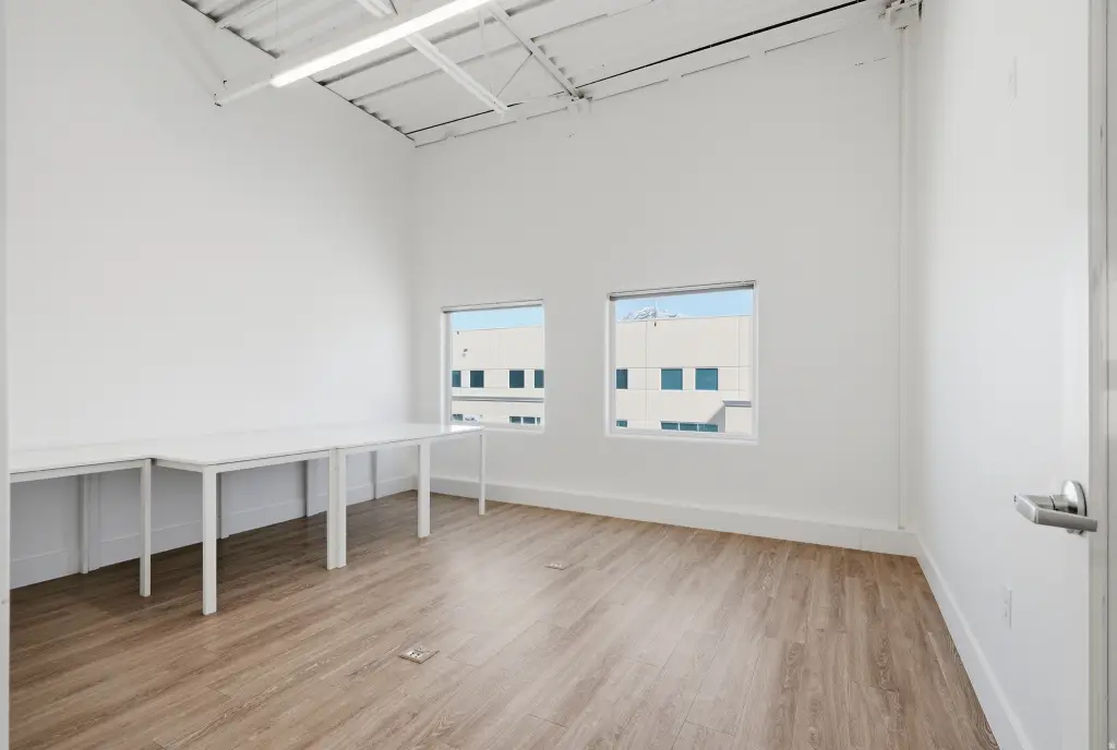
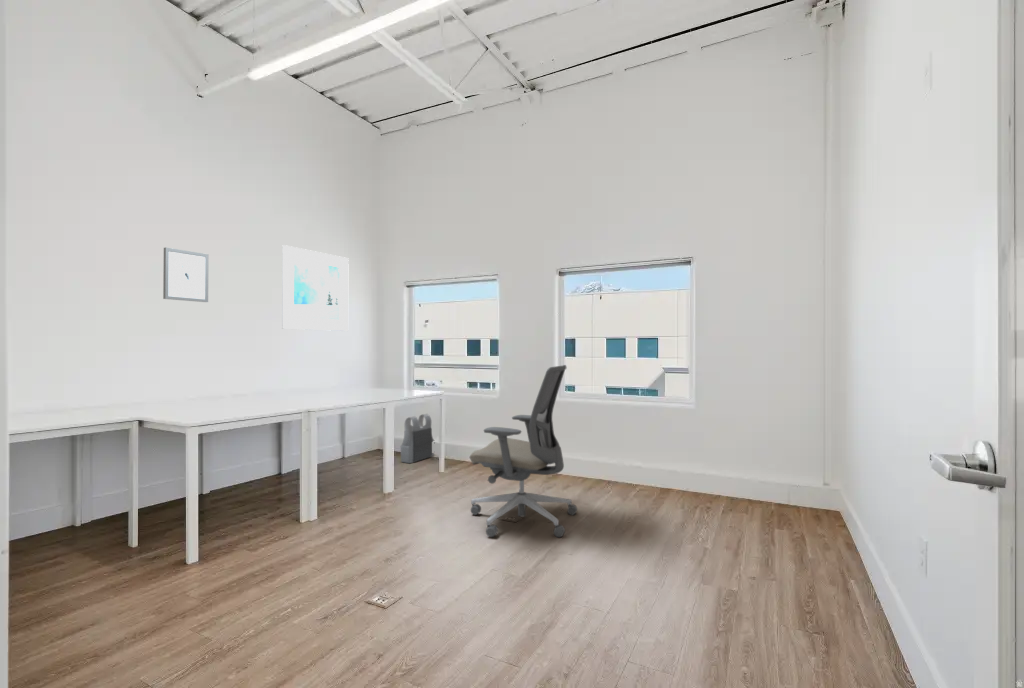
+ wall art (186, 275)
+ body armor vest (418, 437)
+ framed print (317, 291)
+ office chair (519, 441)
